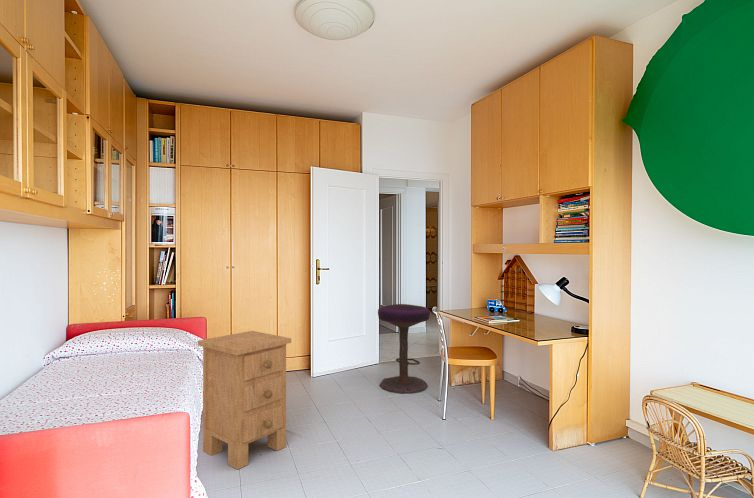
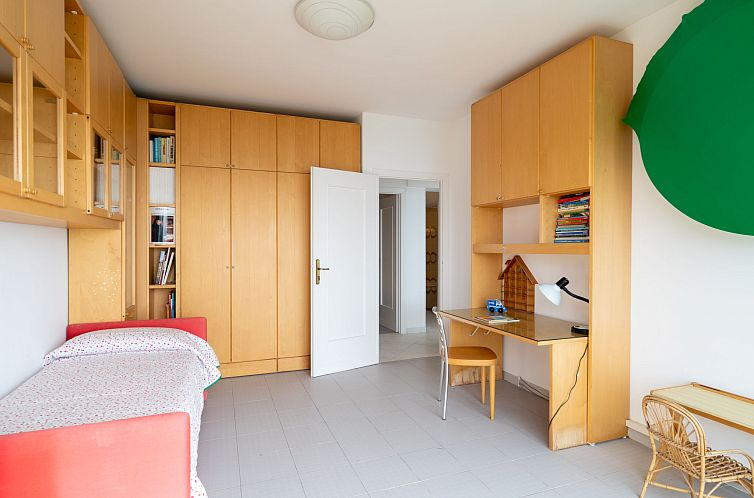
- nightstand (247, 395)
- stool (403, 345)
